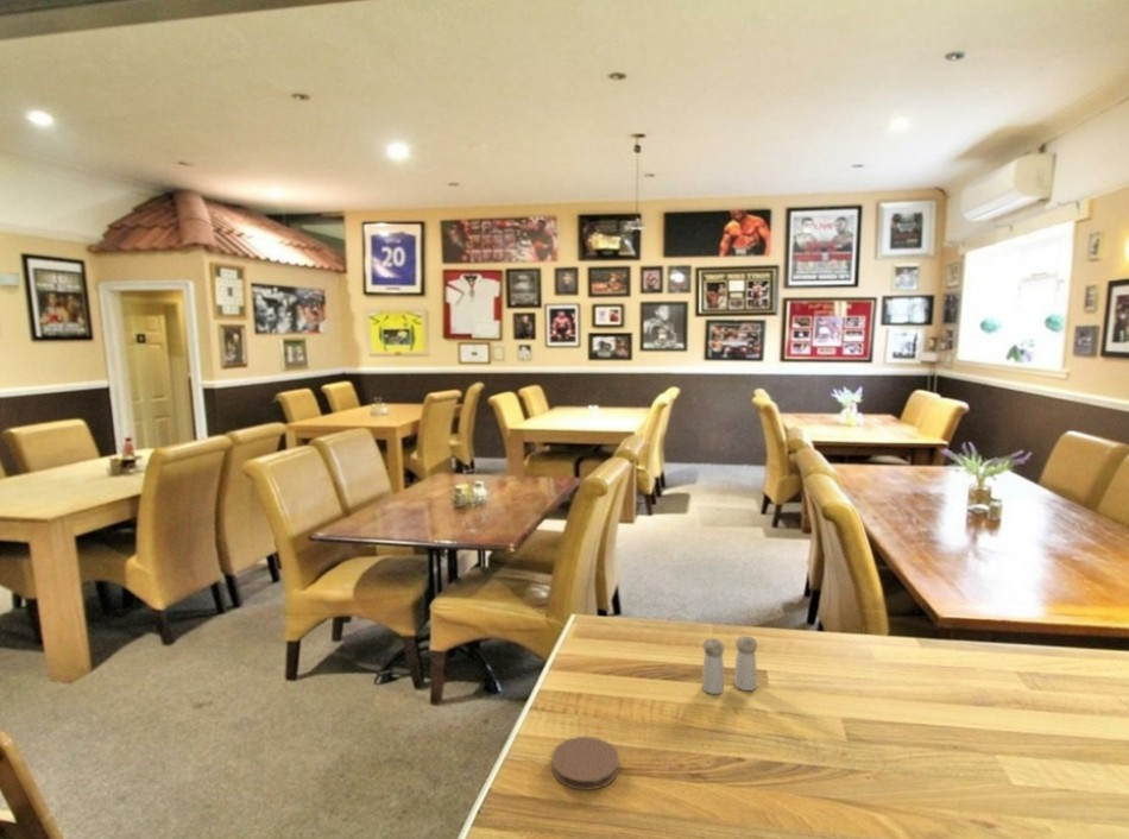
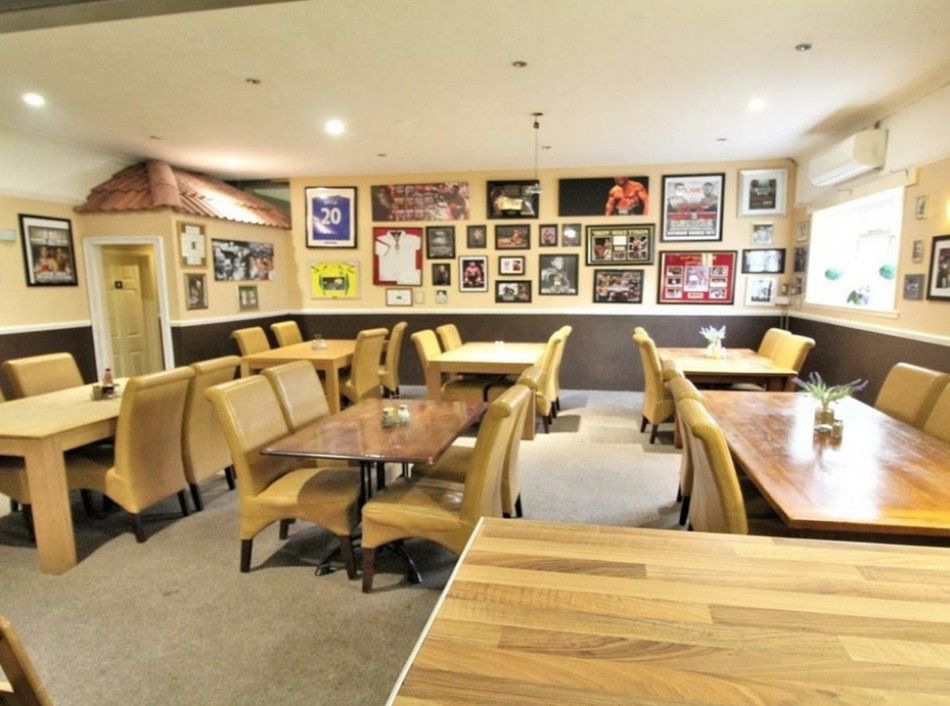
- salt and pepper shaker (736, 663)
- coaster (585, 762)
